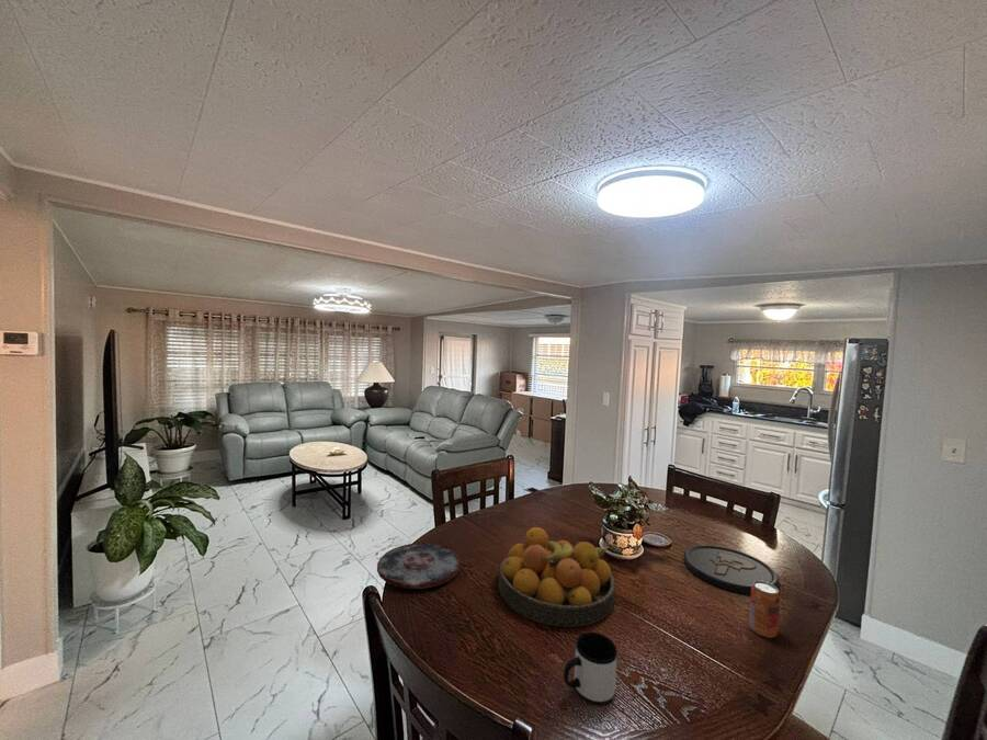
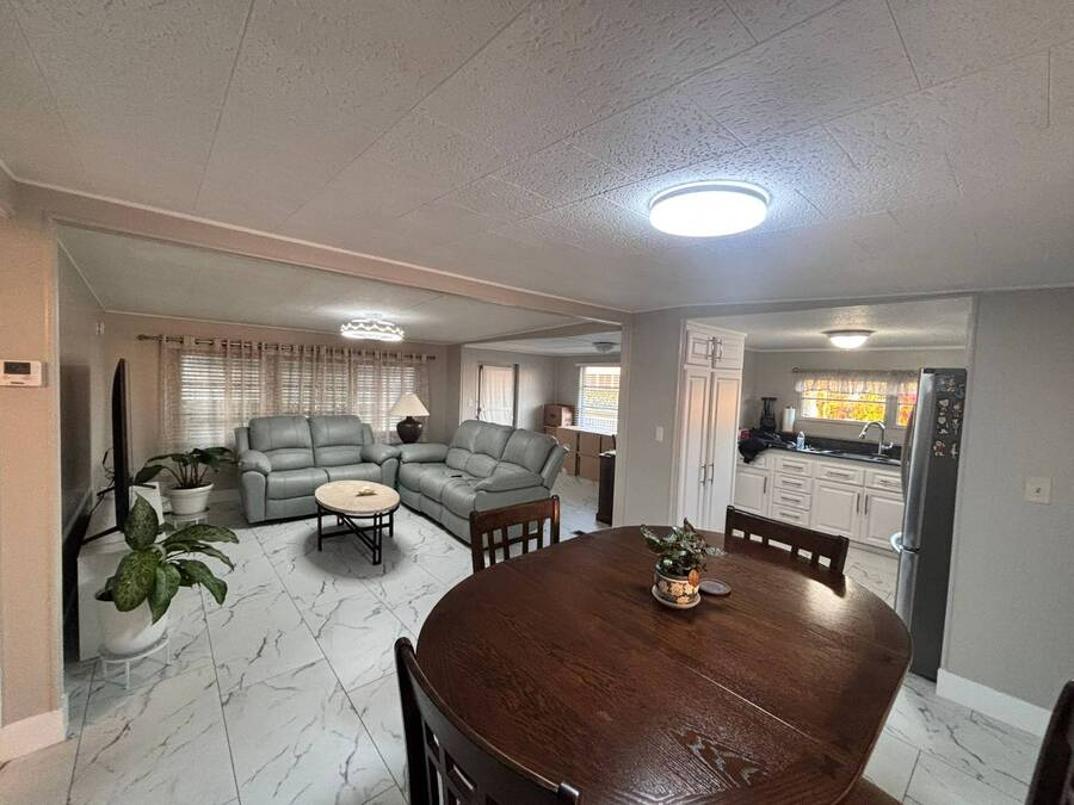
- fruit bowl (556, 565)
- mug (588, 669)
- beverage can (764, 608)
- plate (419, 563)
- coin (728, 567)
